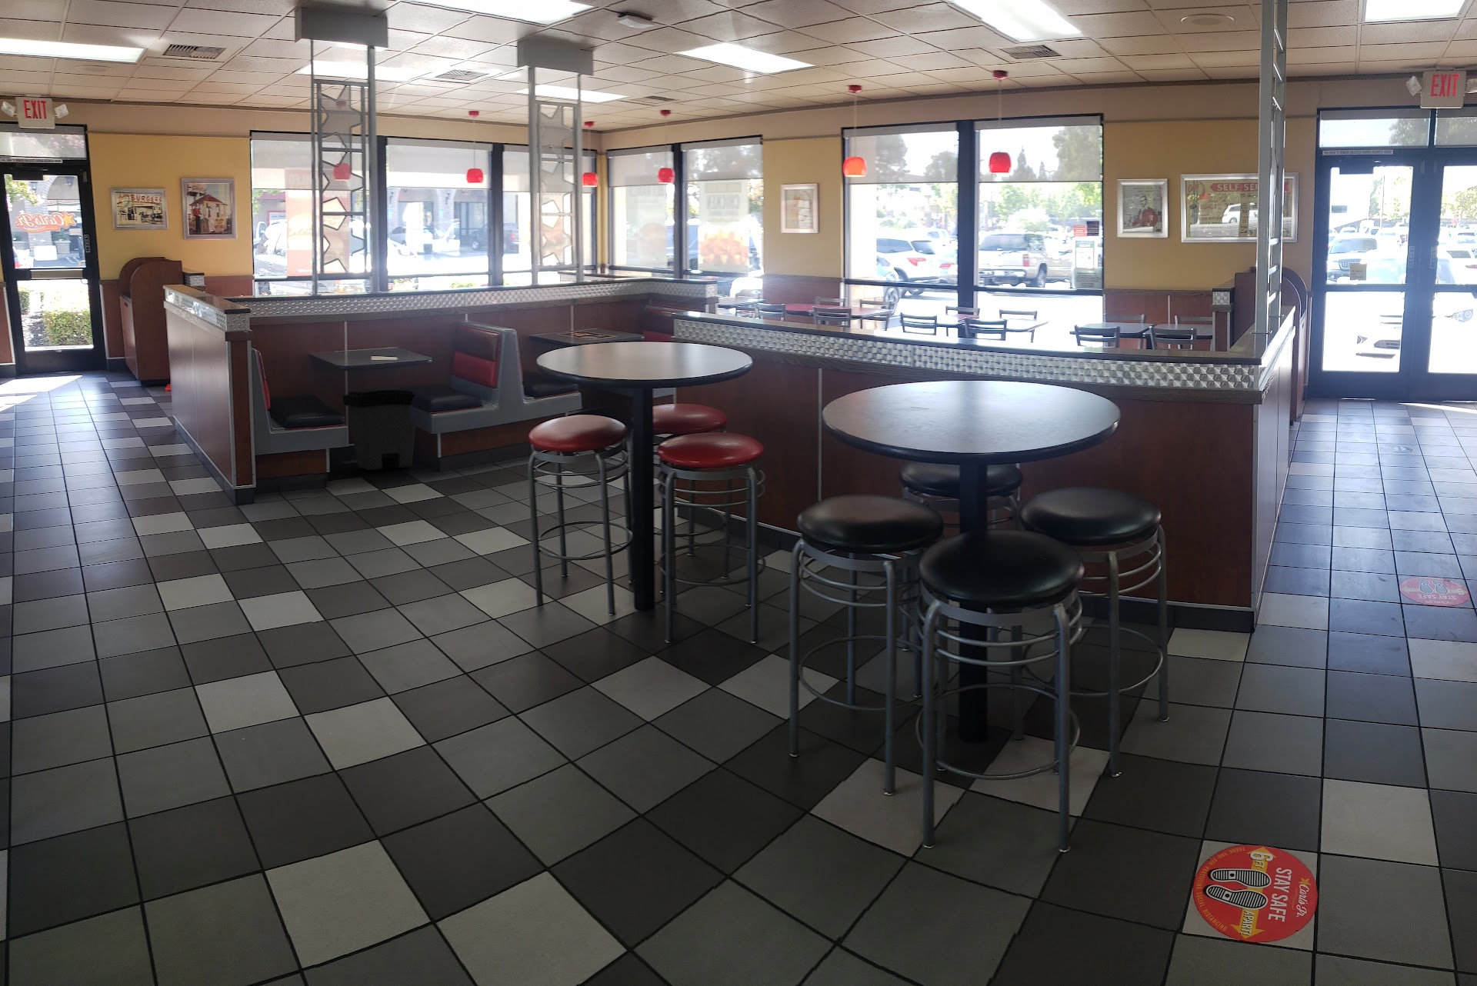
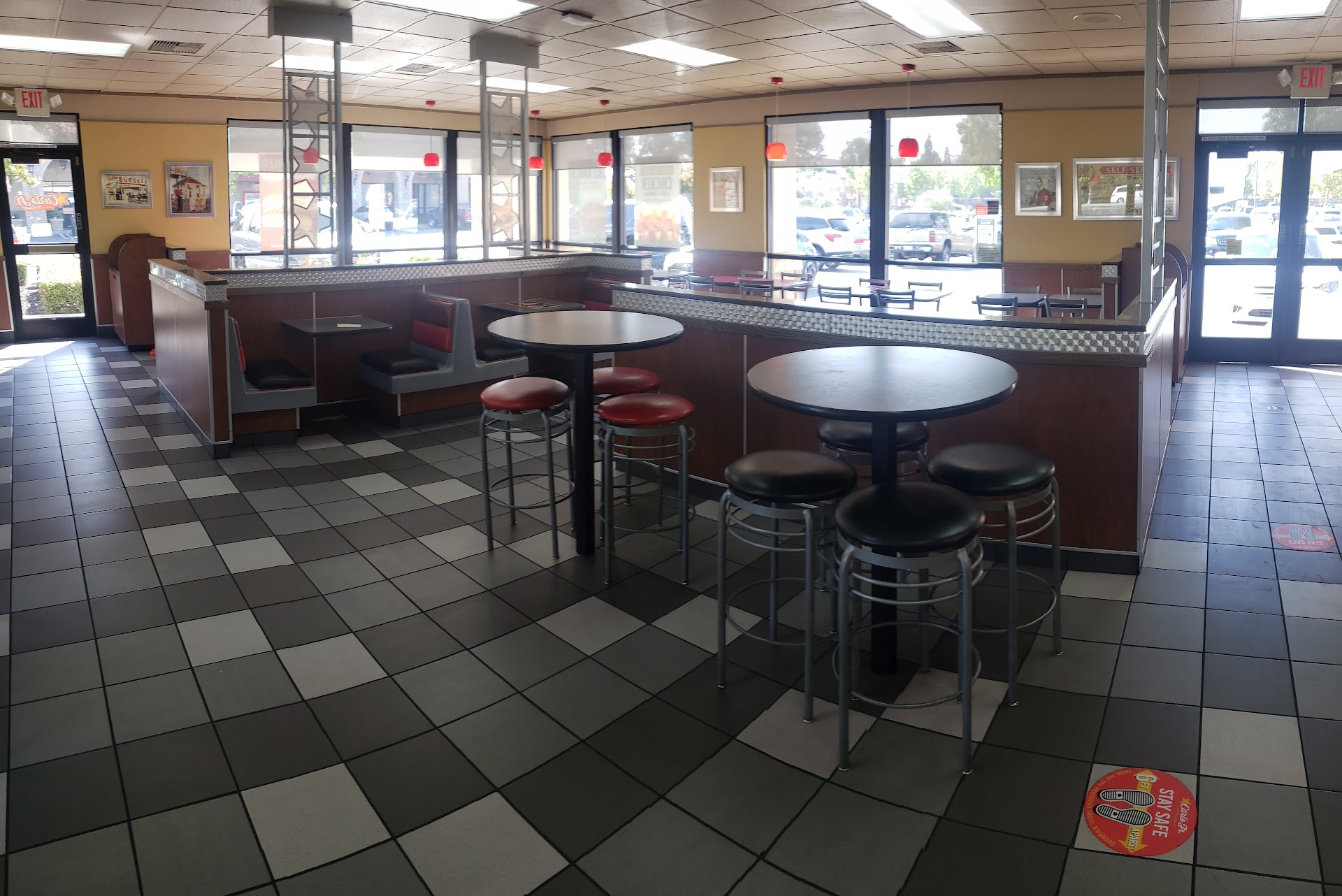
- trash can (382, 428)
